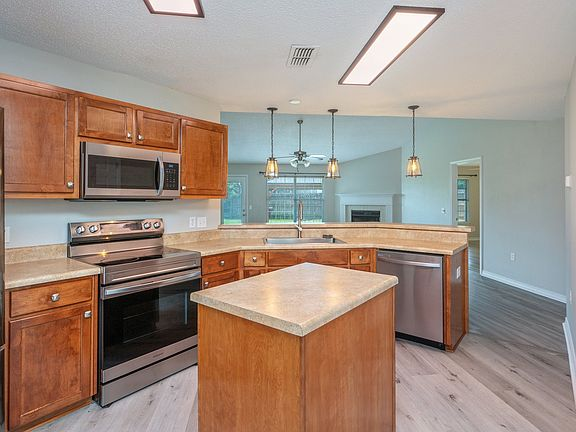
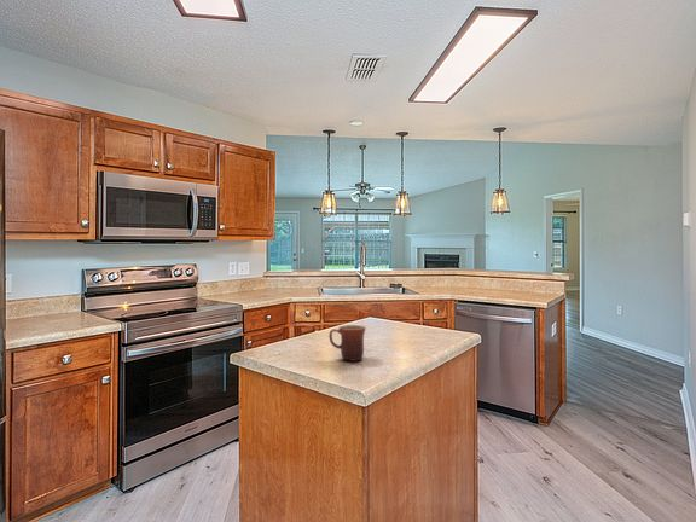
+ mug (347, 342)
